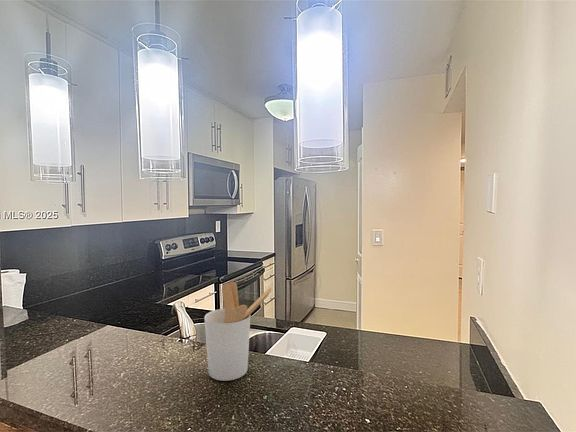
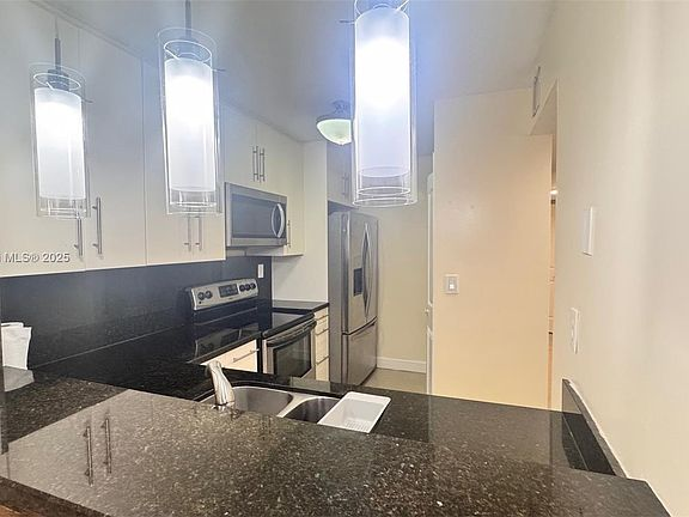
- utensil holder (240, 328)
